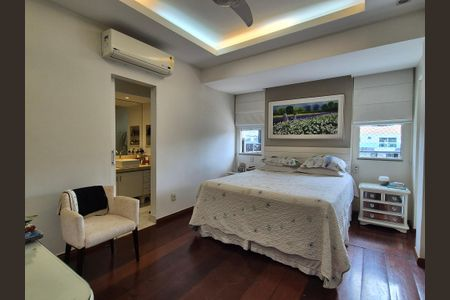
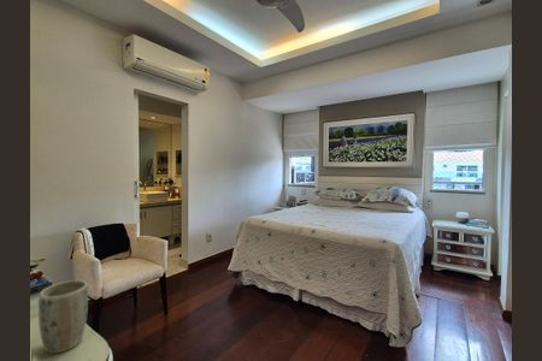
+ plant pot (64, 315)
